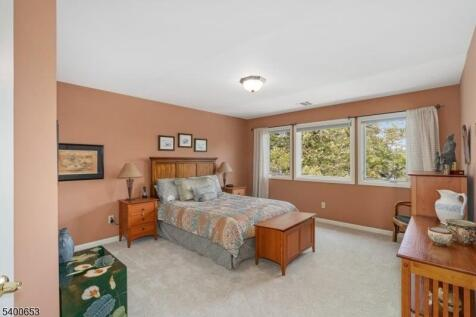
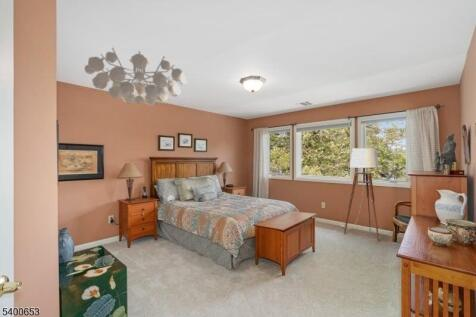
+ floor lamp (362, 193)
+ chandelier (139, 81)
